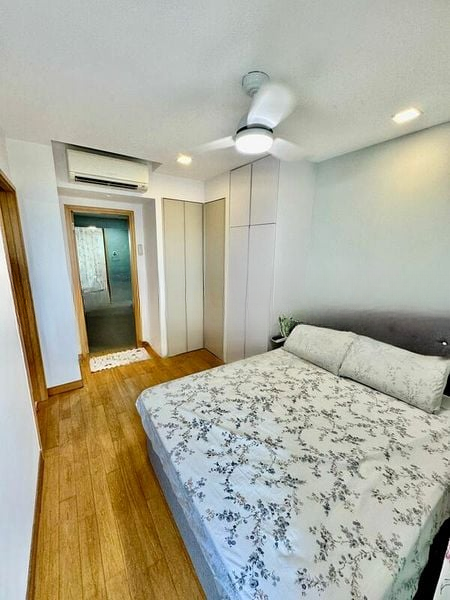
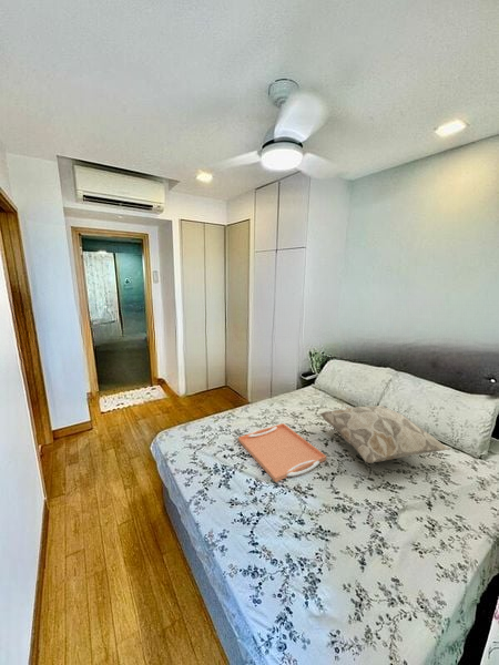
+ serving tray (279, 448)
+ decorative pillow (377, 429)
